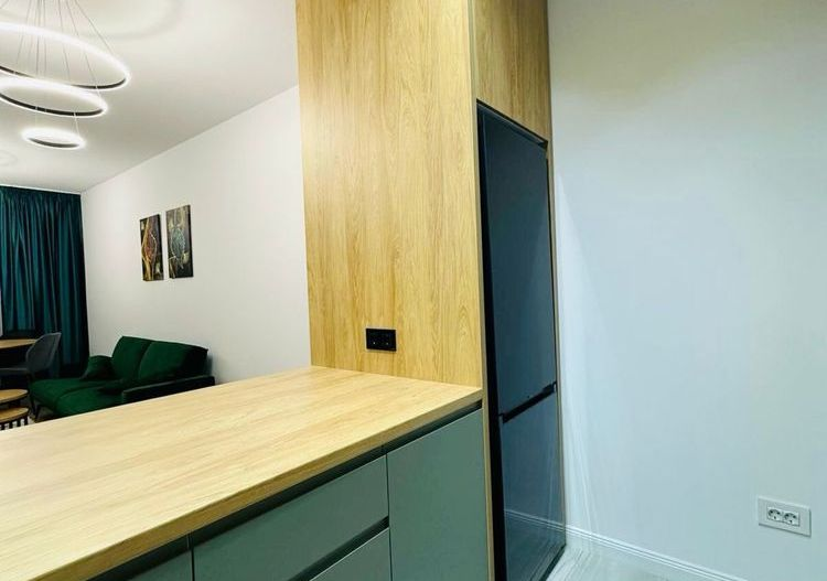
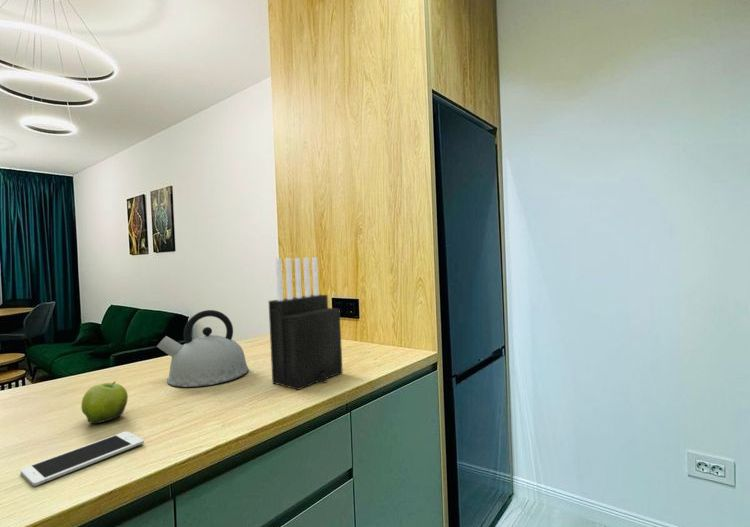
+ knife block (308, 318)
+ fruit (105, 400)
+ kettle (203, 343)
+ cell phone (86, 455)
